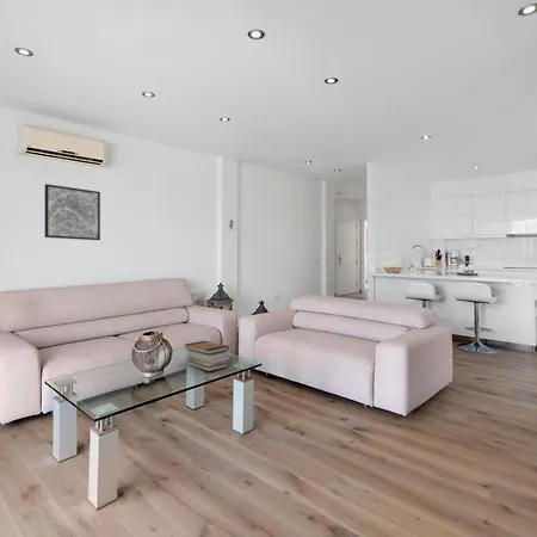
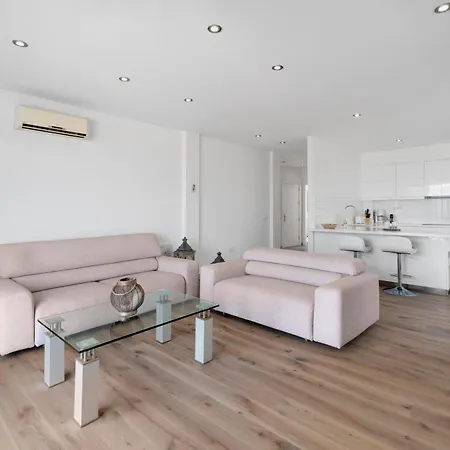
- book stack (206, 354)
- wall art (73, 214)
